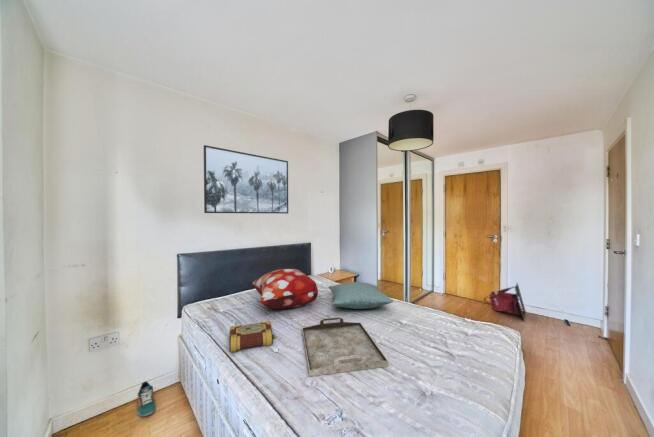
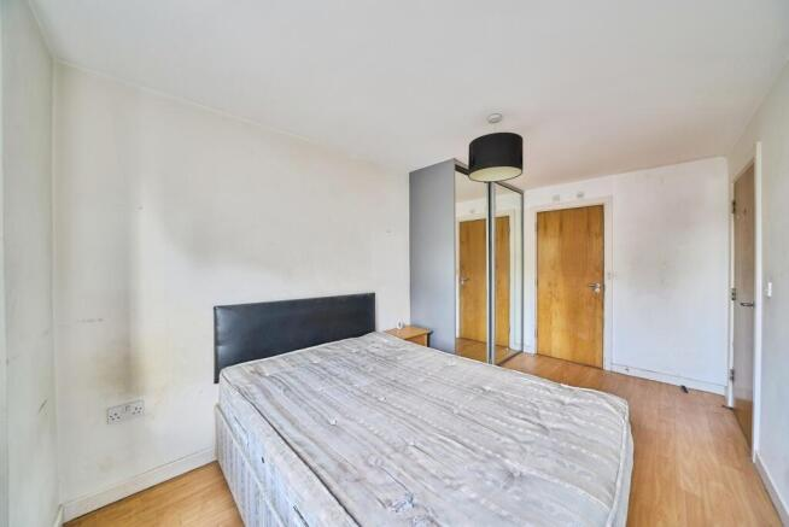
- pillow (357, 294)
- book (253, 334)
- backpack (504, 297)
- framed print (251, 183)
- decorative pillow (283, 287)
- serving tray (339, 340)
- sneaker (145, 397)
